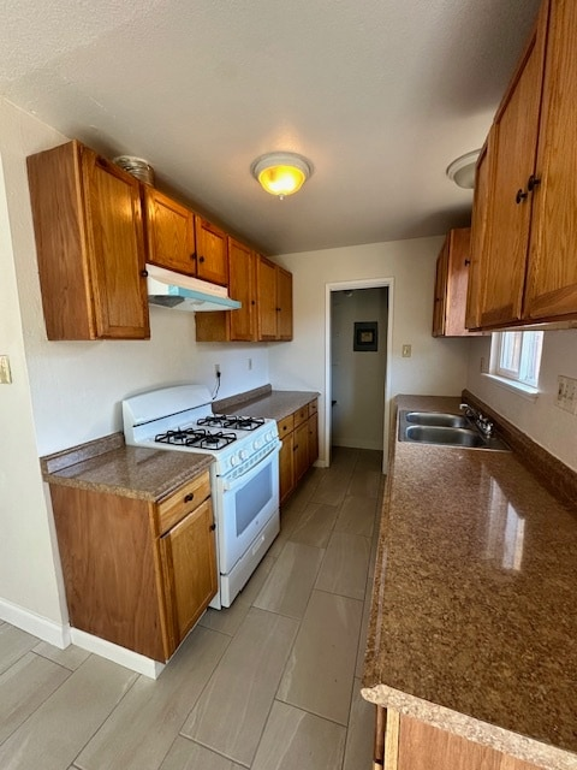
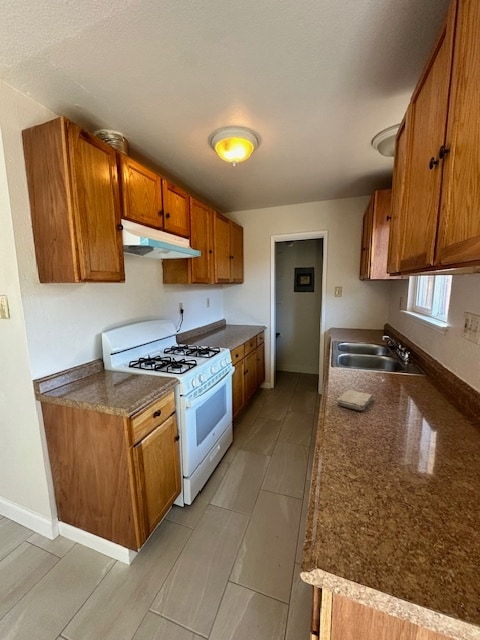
+ washcloth (354, 398)
